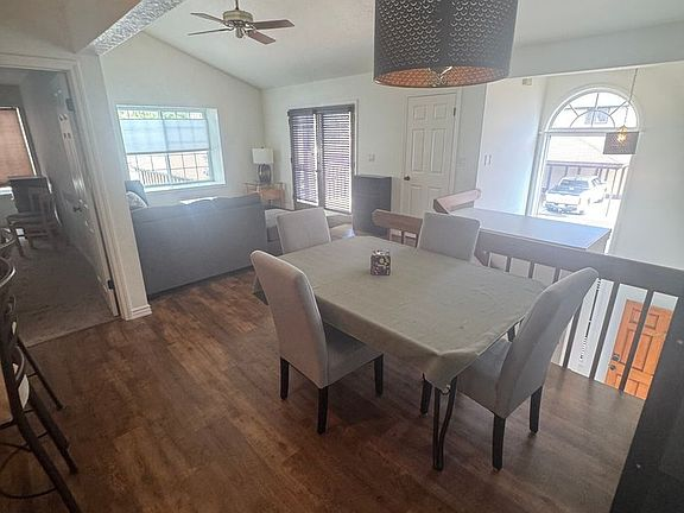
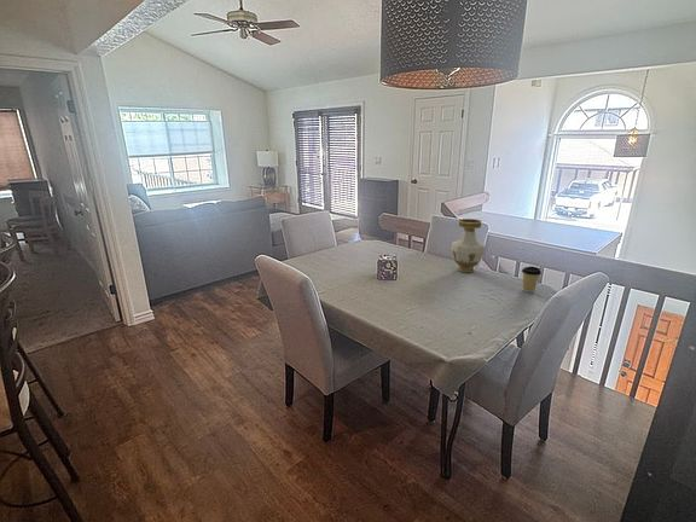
+ coffee cup (529, 279)
+ vase (468, 245)
